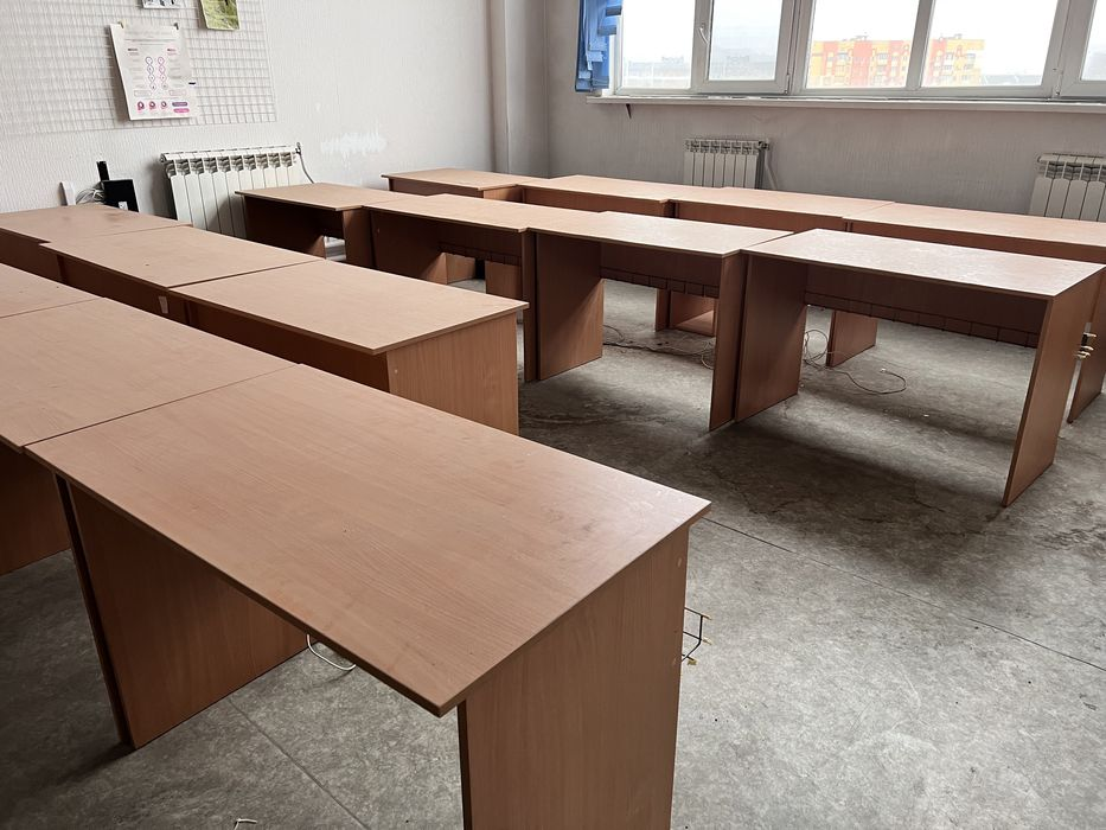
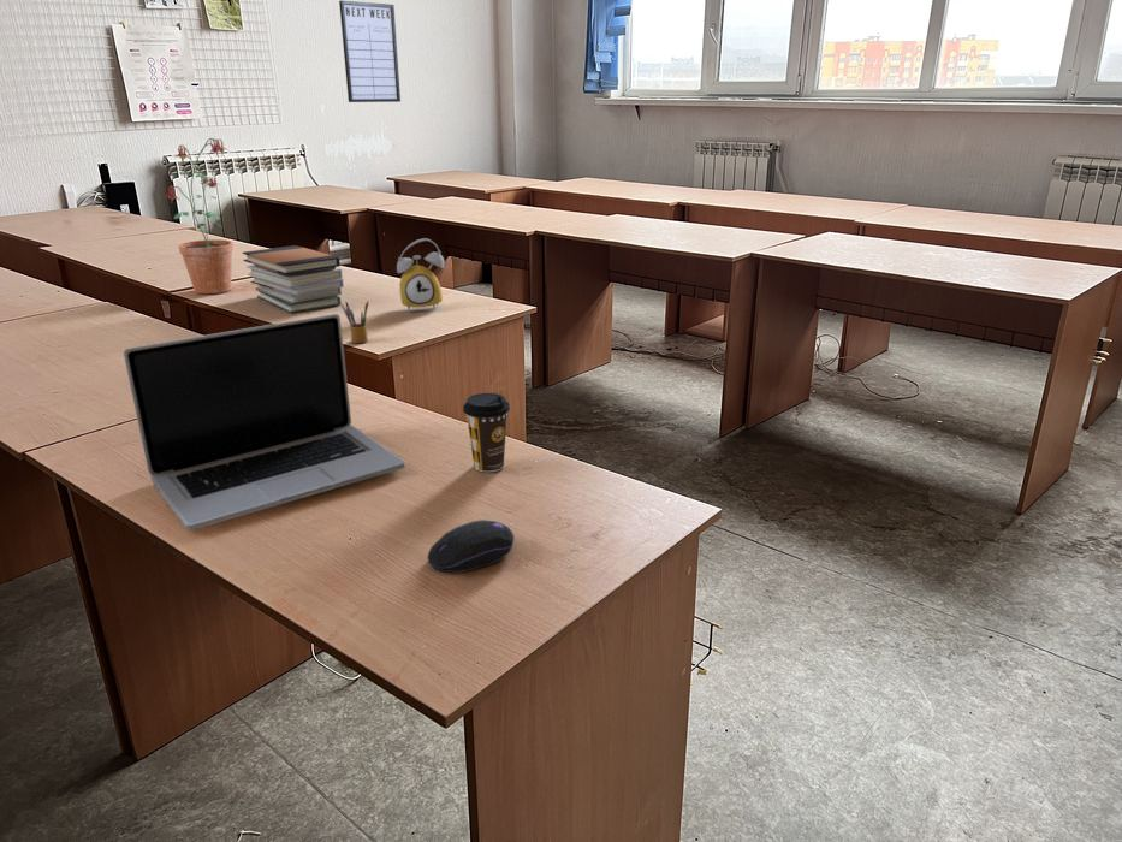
+ pencil box (361, 320)
+ book stack (293, 278)
+ alarm clock (420, 273)
+ coffee cup (487, 433)
+ potted plant (200, 214)
+ writing board (370, 53)
+ computer mouse (470, 542)
+ laptop (271, 411)
